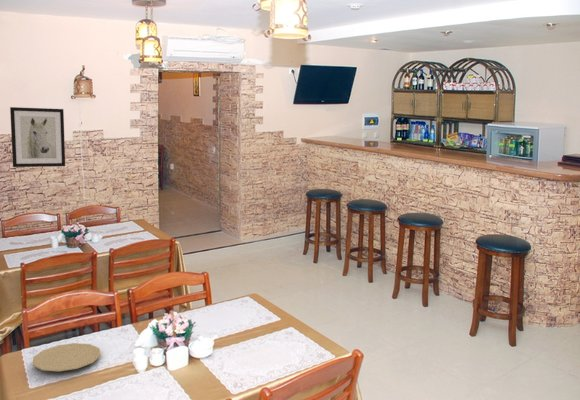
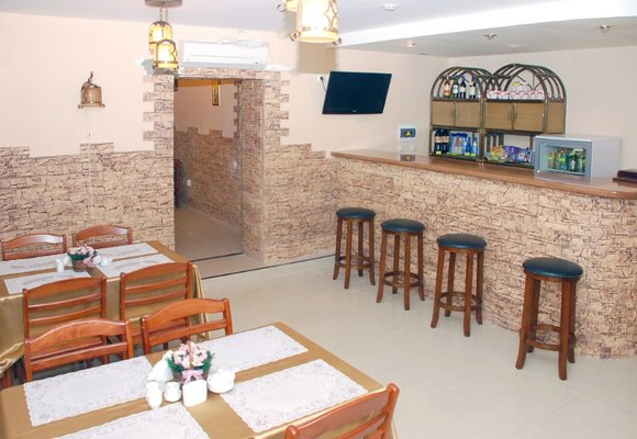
- plate (67, 359)
- wall art (38, 137)
